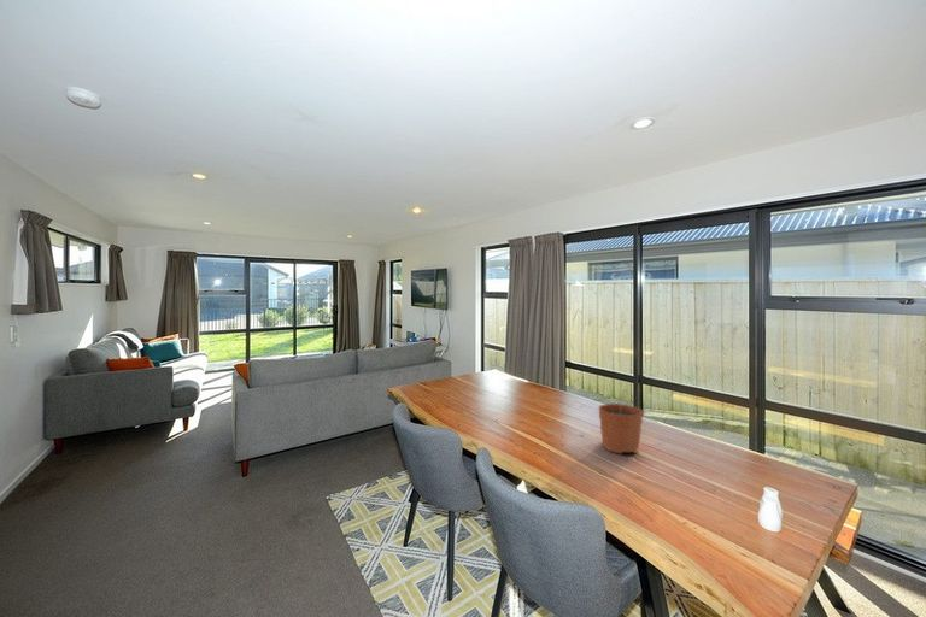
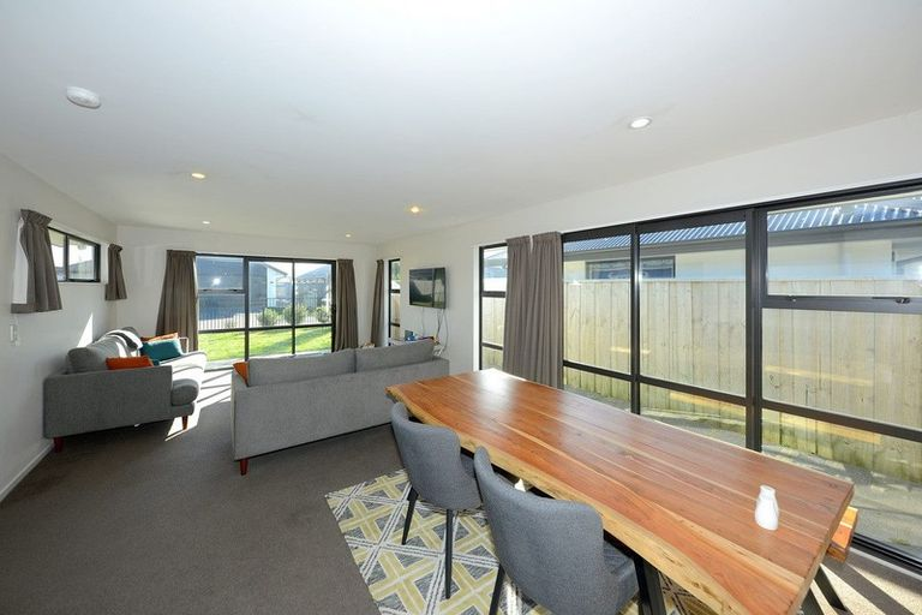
- plant pot (620, 418)
